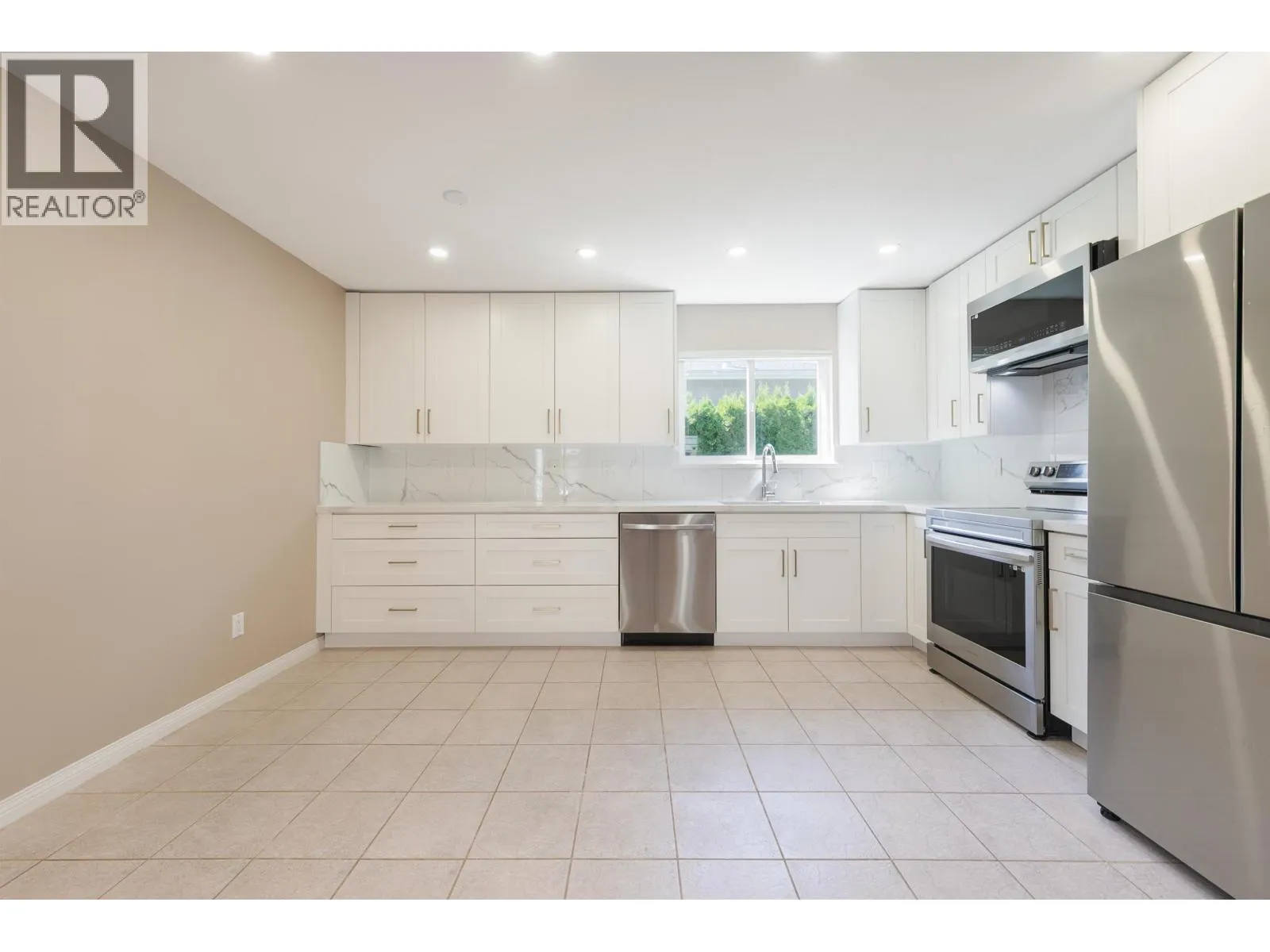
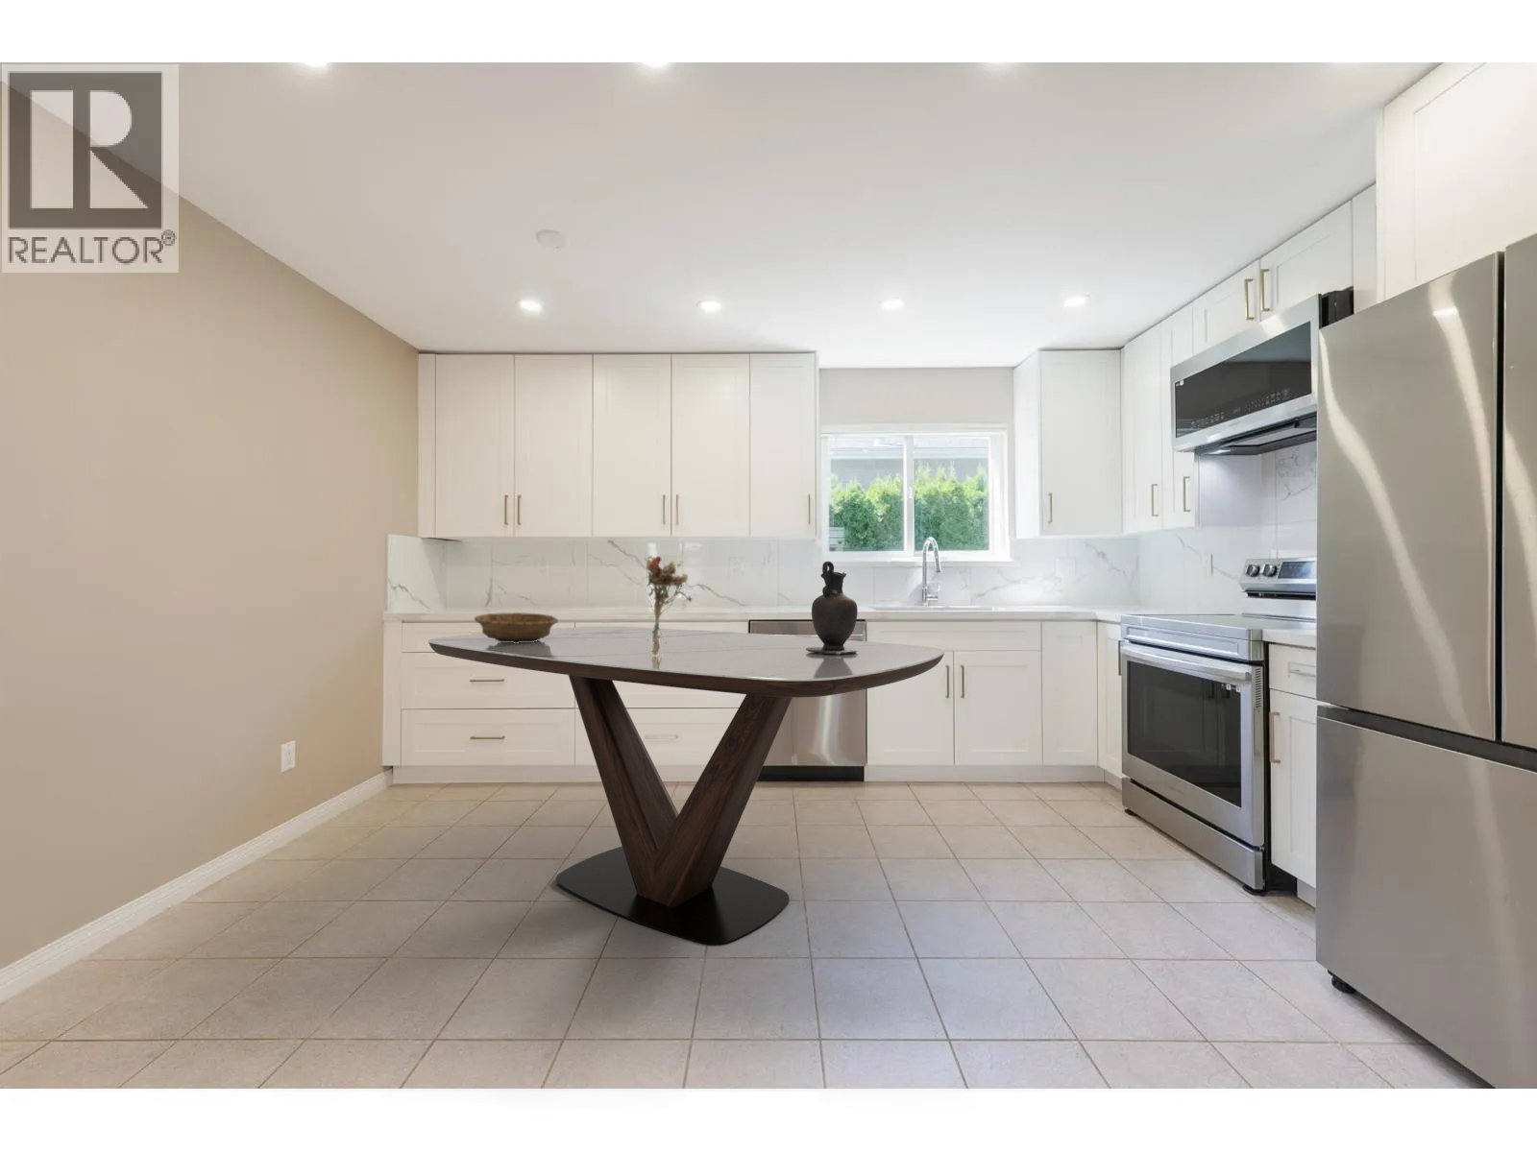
+ pitcher (831, 606)
+ bouquet (664, 604)
+ dining table (657, 772)
+ decorative bowl (517, 627)
